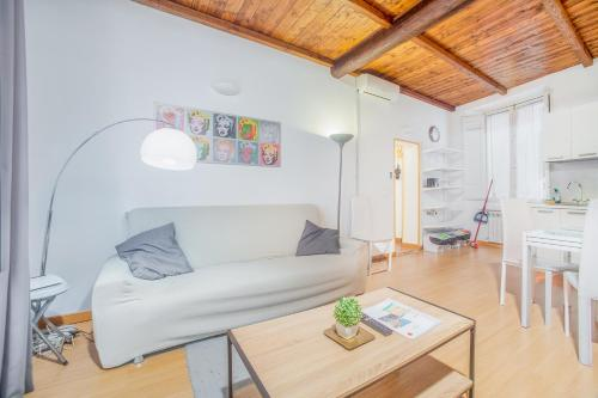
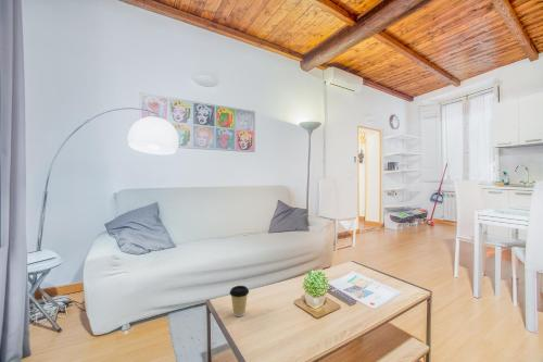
+ coffee cup (239, 300)
